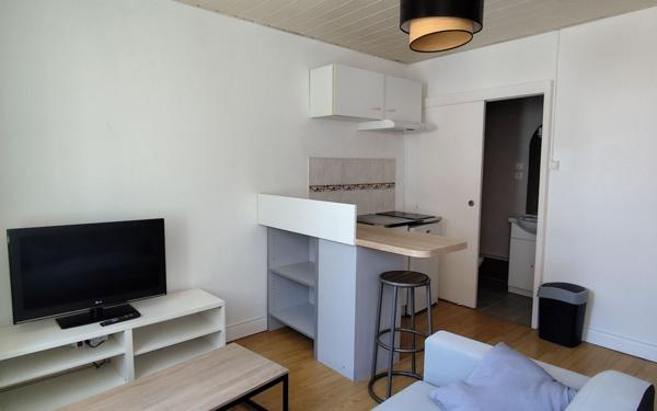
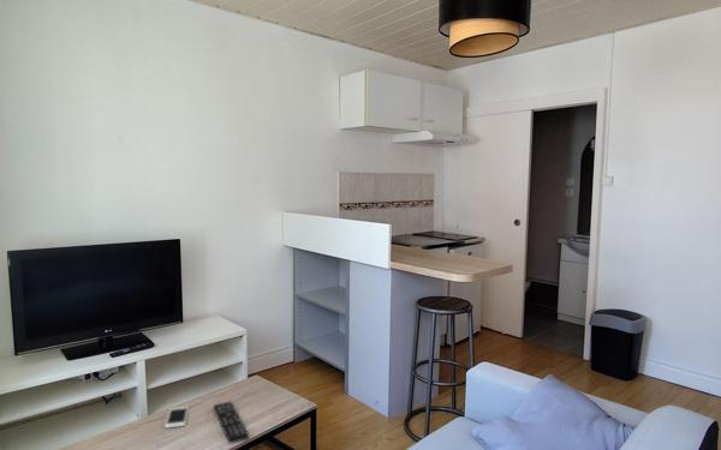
+ remote control (230, 420)
+ cell phone (177, 416)
